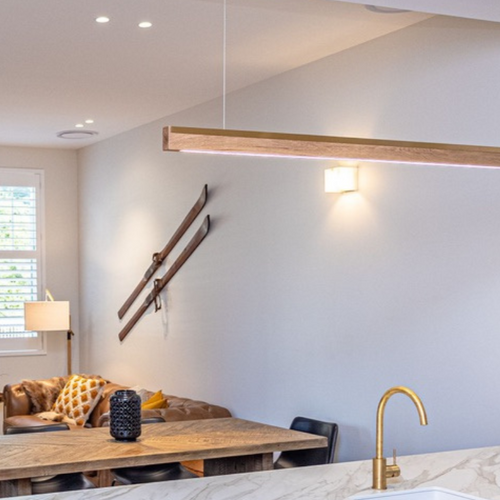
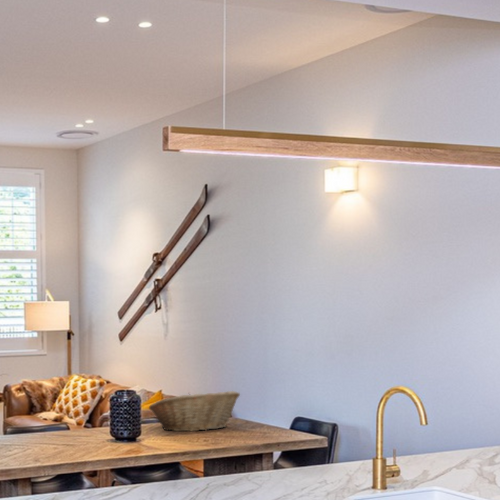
+ fruit basket (195, 408)
